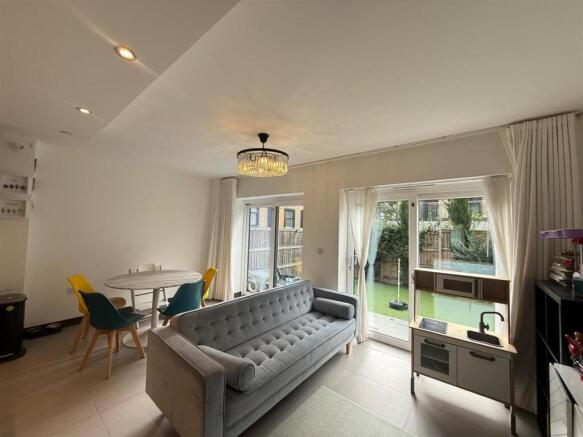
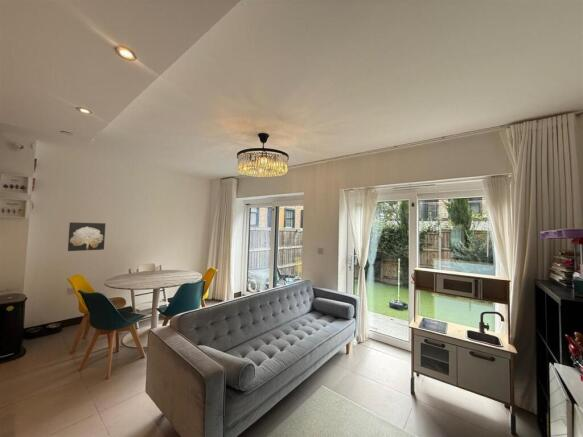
+ wall art (87, 236)
